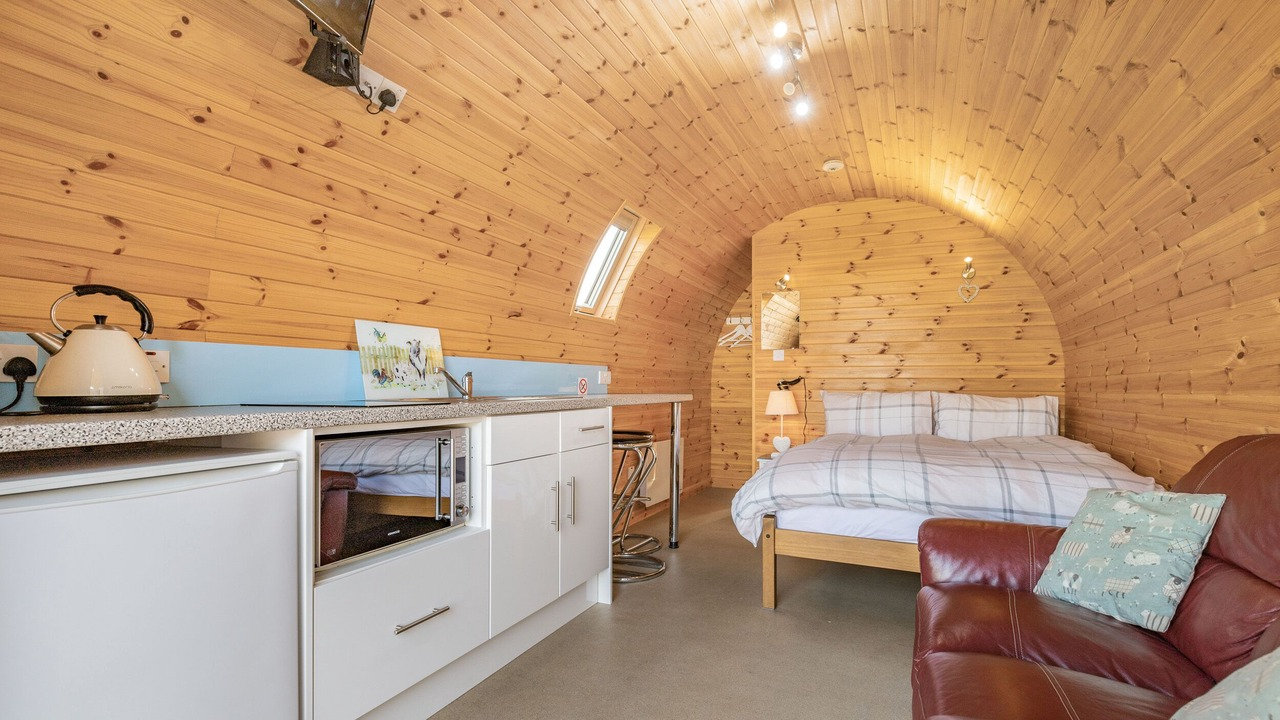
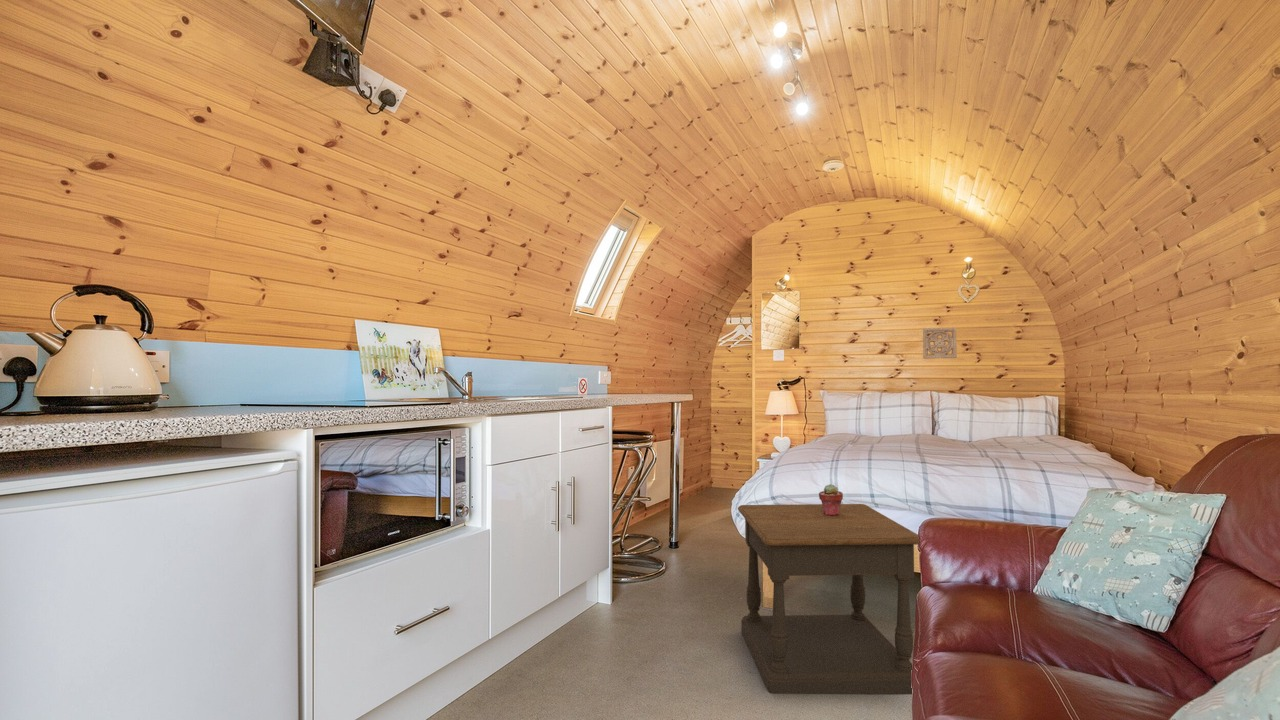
+ potted succulent (831, 498)
+ side table (821, 574)
+ wall ornament (939, 343)
